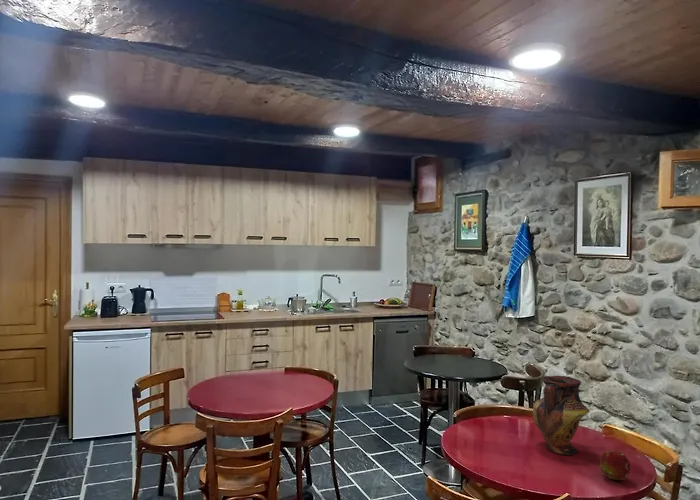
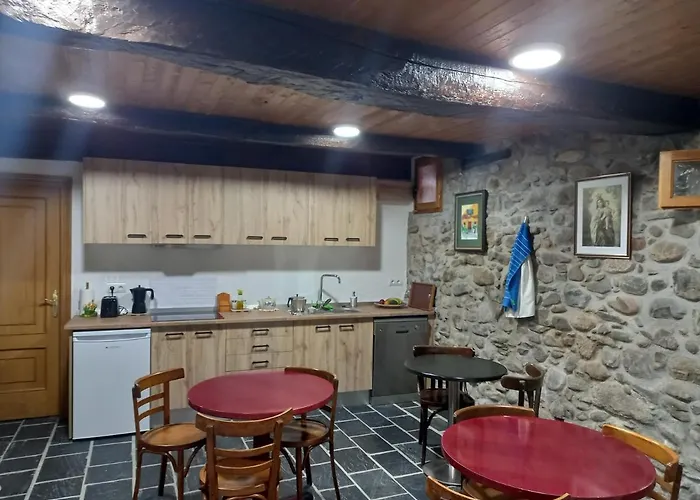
- fruit (612, 464)
- vase (561, 413)
